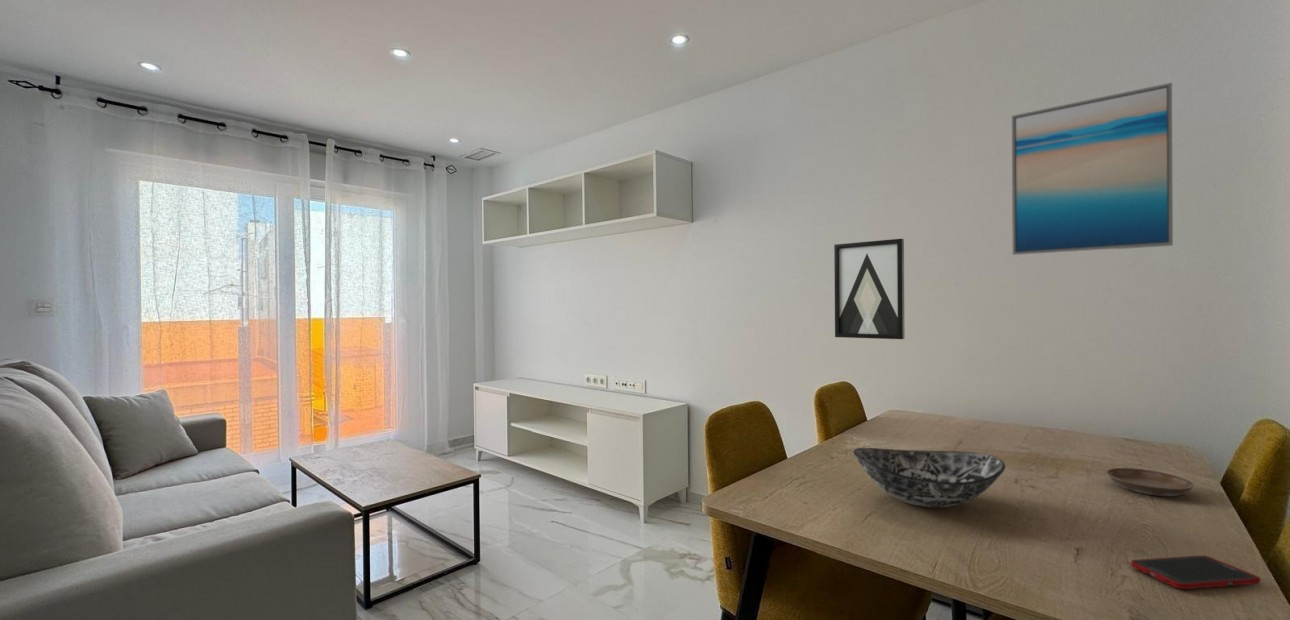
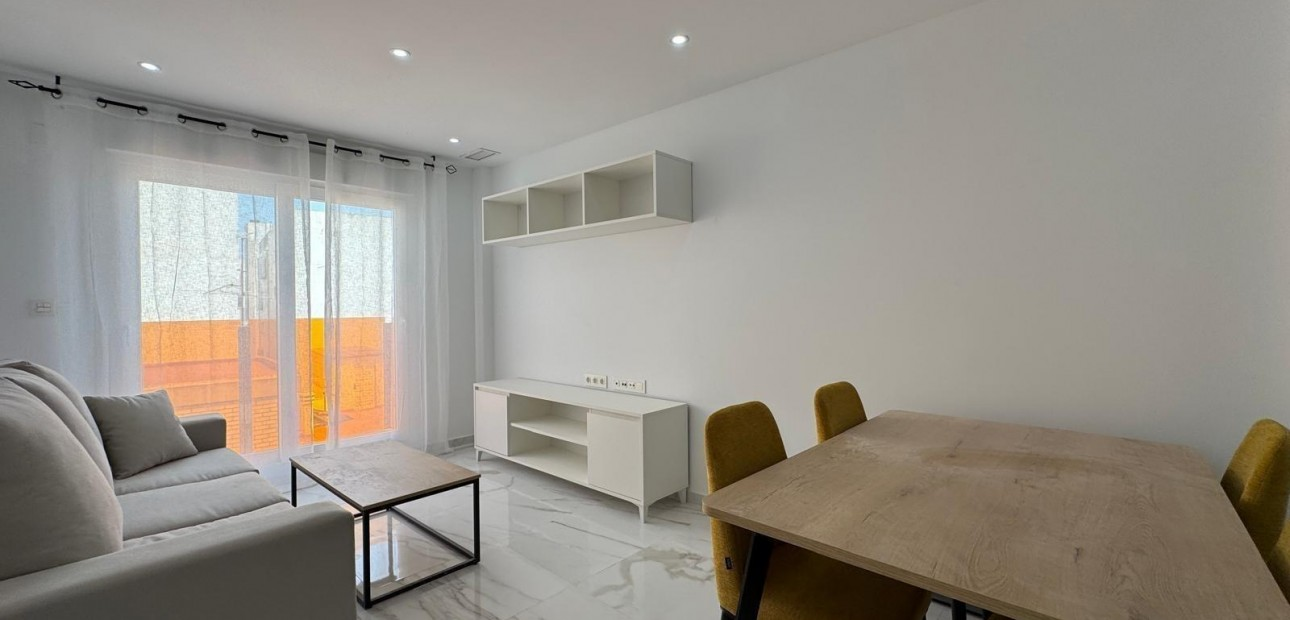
- saucer (1148, 483)
- wall art (1086, 176)
- cell phone (1193, 571)
- wall art (868, 290)
- bowl (925, 477)
